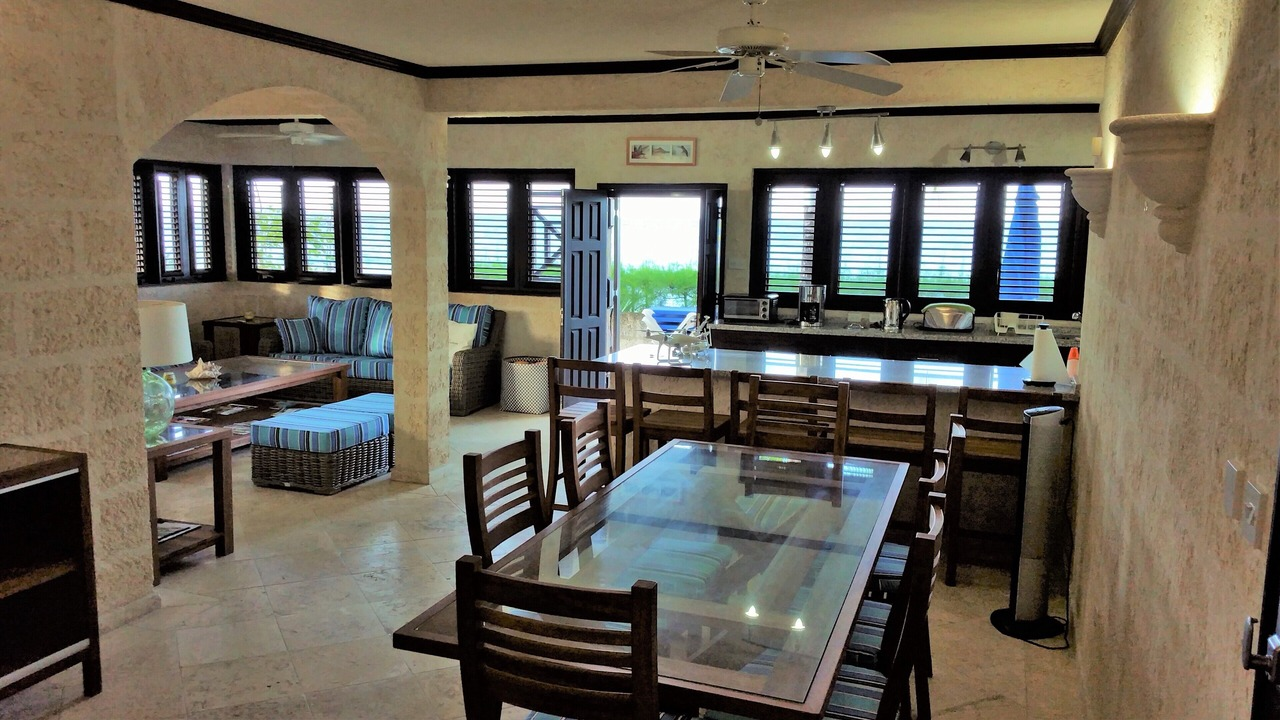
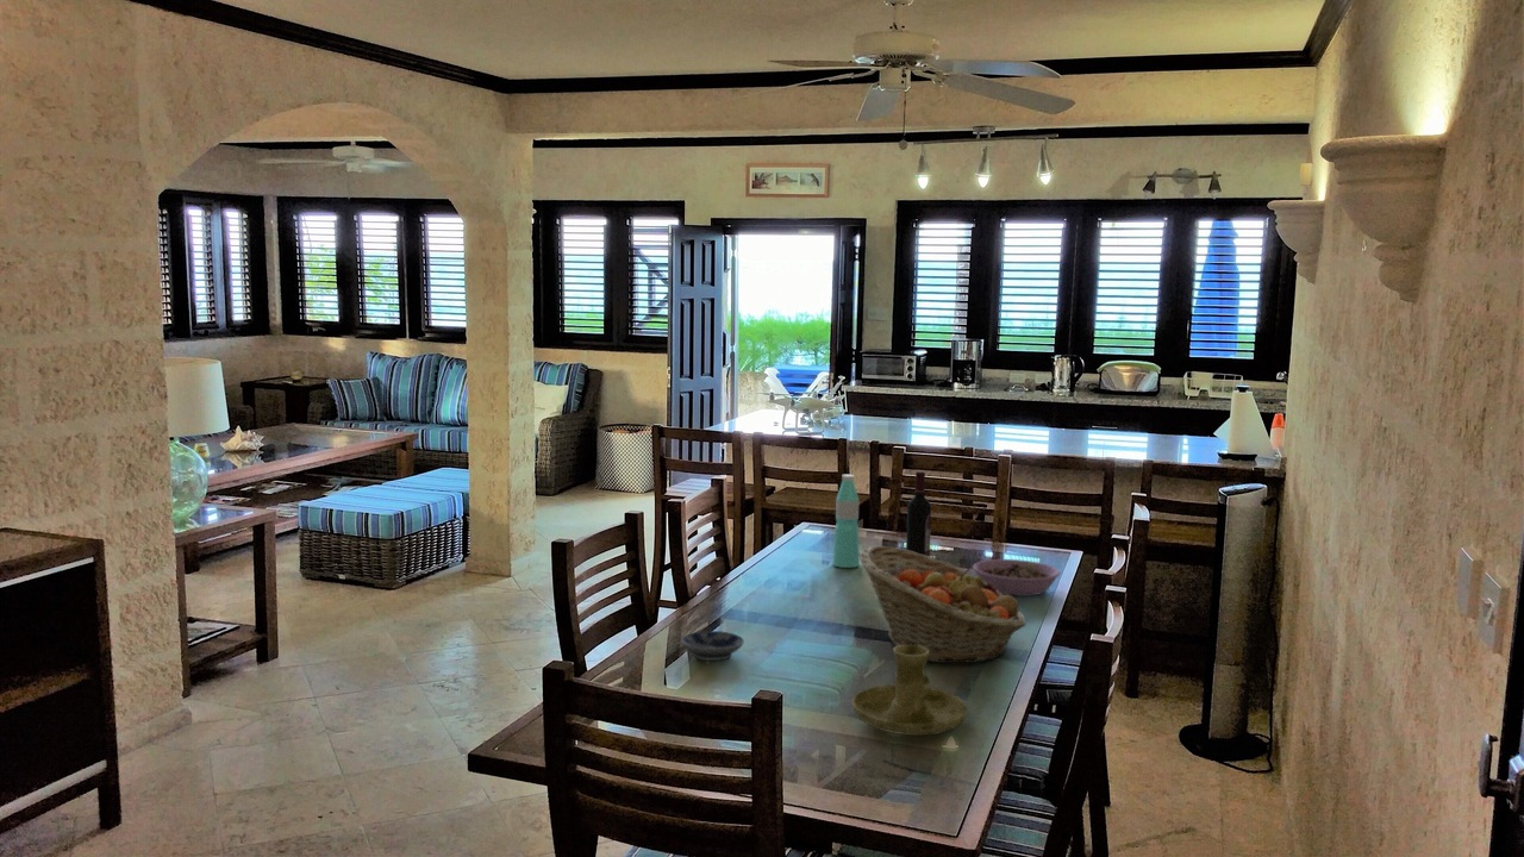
+ fruit basket (939, 599)
+ bowl (712, 646)
+ bowl (1016, 576)
+ candle holder (910, 682)
+ wine bottle (918, 520)
+ water bottle (847, 519)
